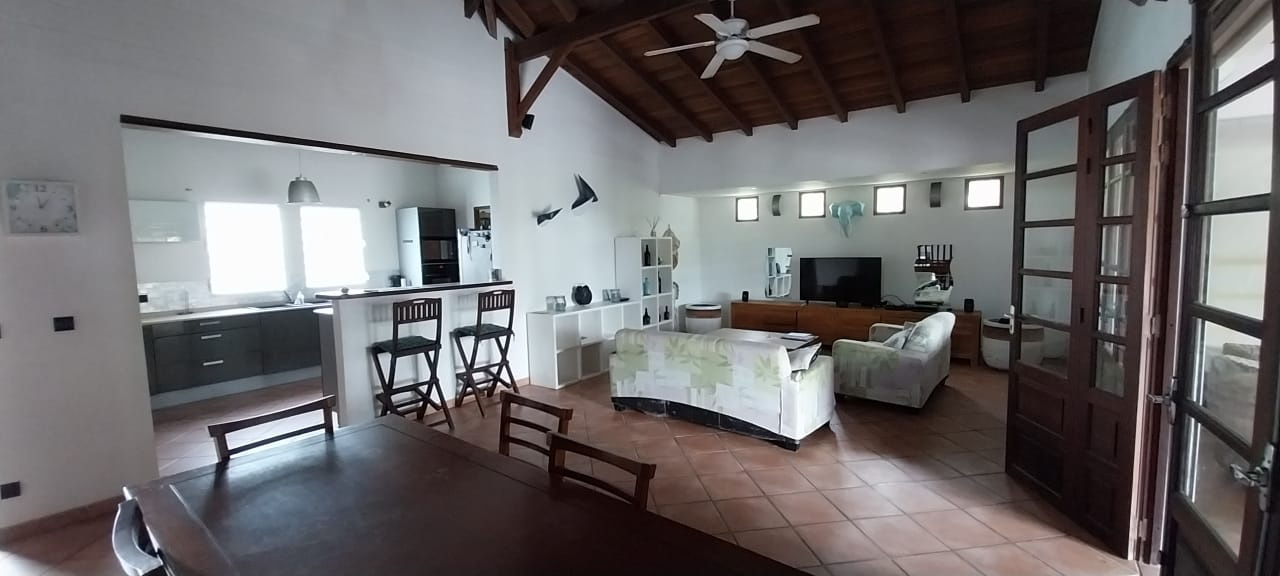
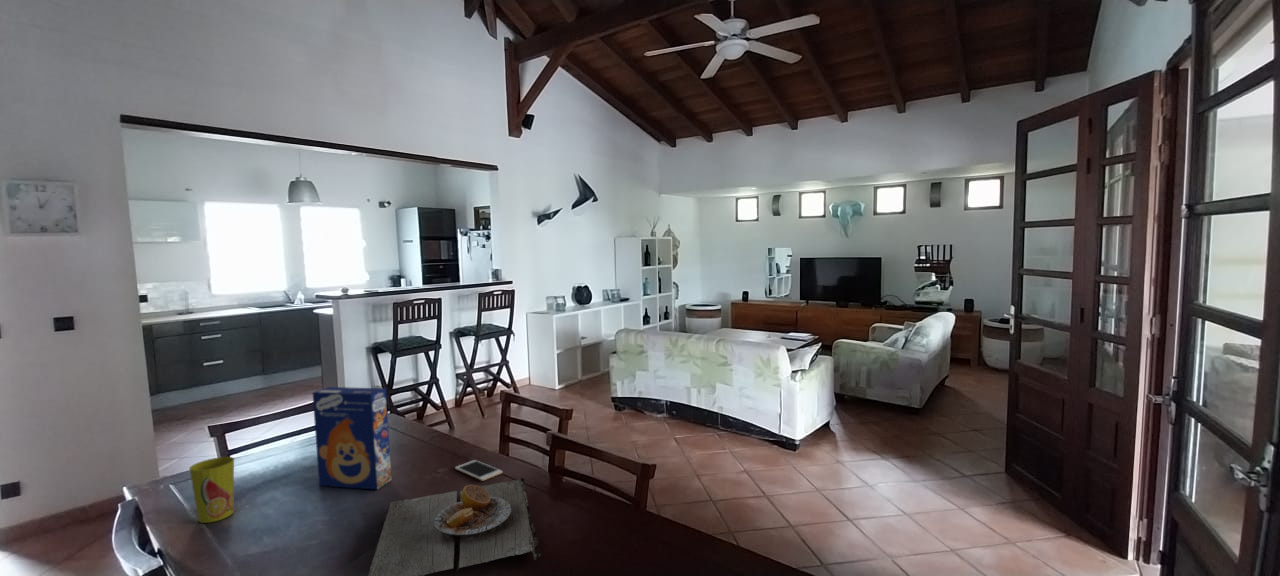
+ plate (458, 515)
+ cereal box (352, 436)
+ cell phone (478, 470)
+ cup (214, 489)
